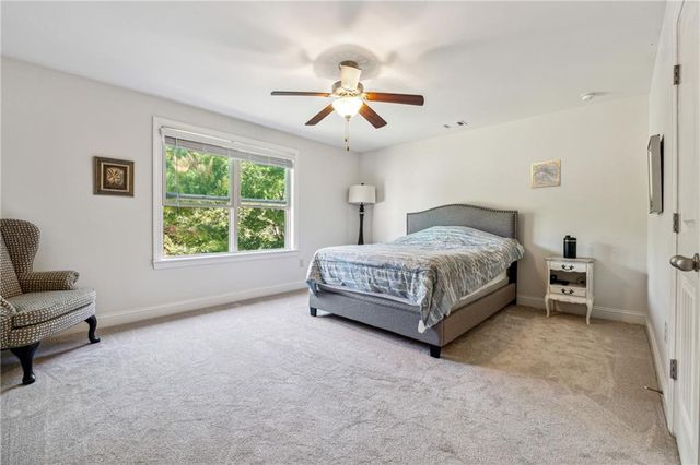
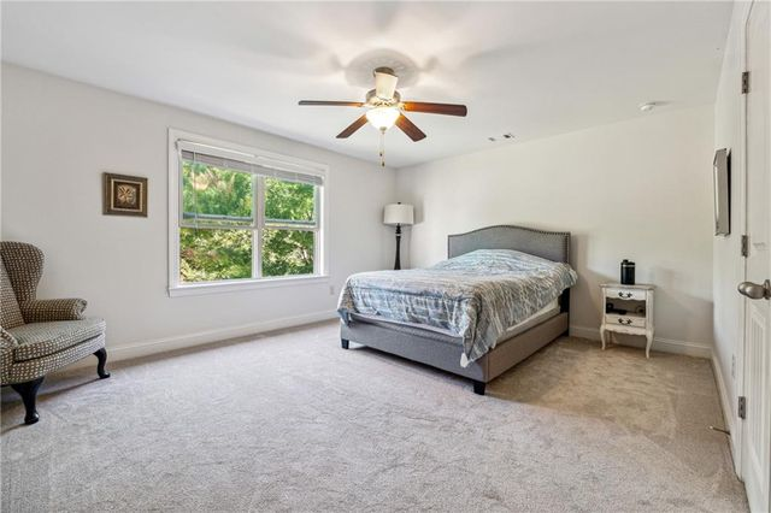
- wall art (546, 175)
